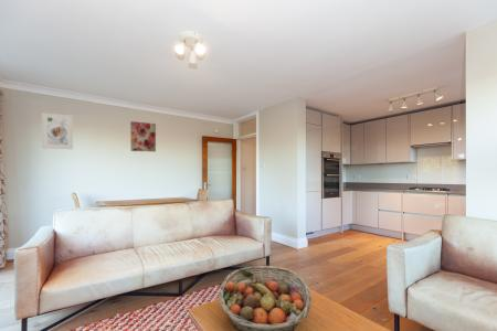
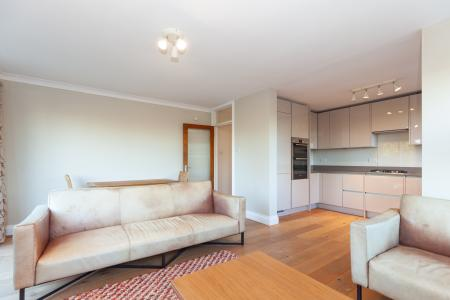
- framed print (57, 131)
- wall art (142, 137)
- fruit basket (264, 298)
